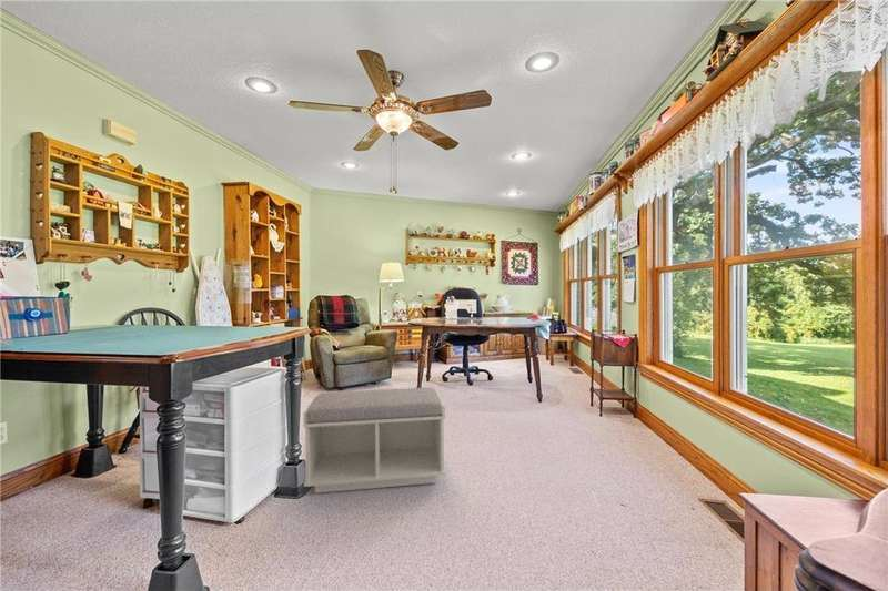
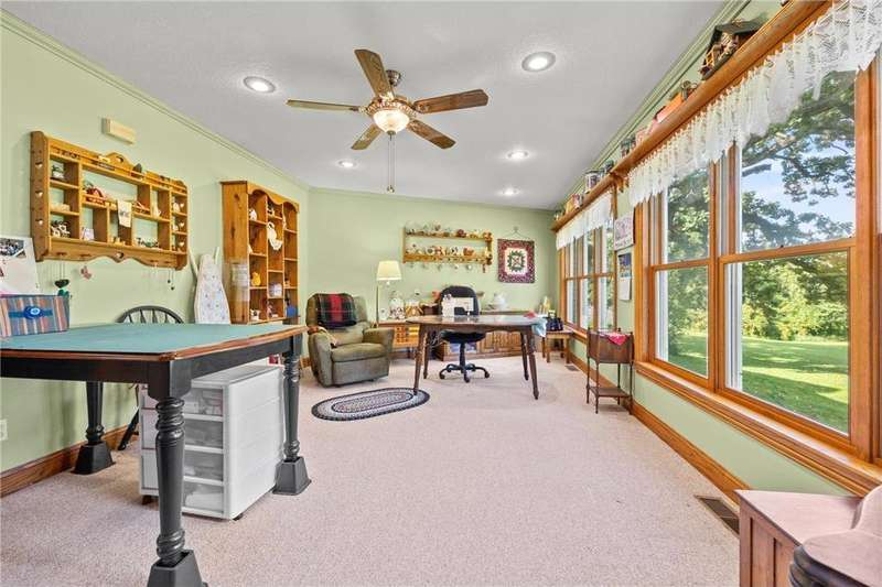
- bench (377, 435)
